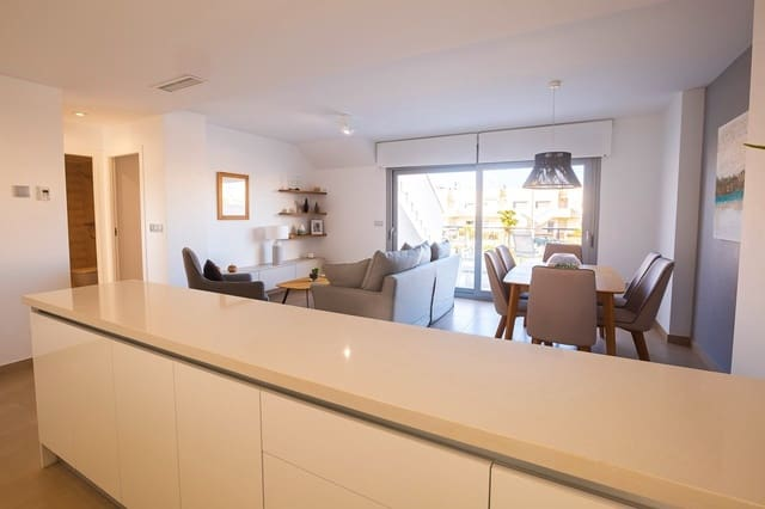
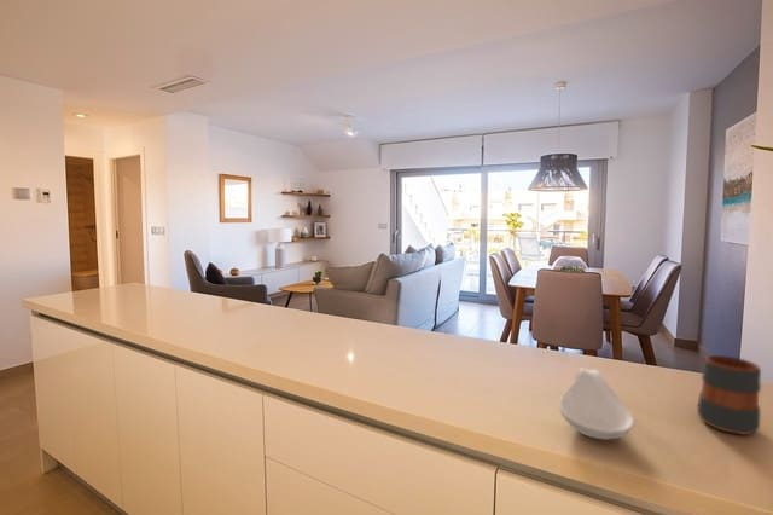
+ mug (727, 389)
+ spoon rest (591, 398)
